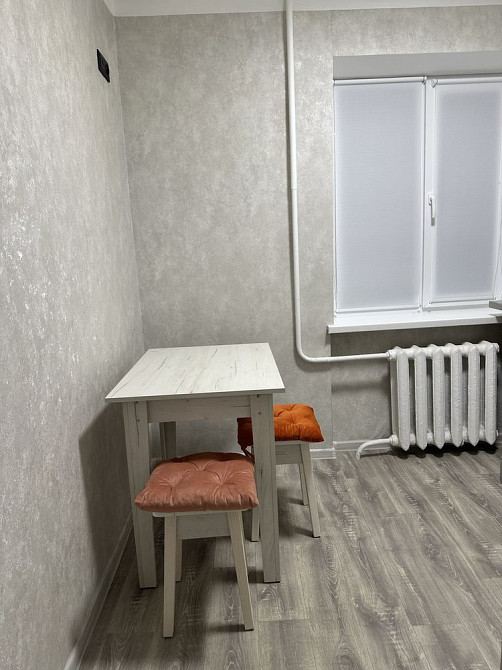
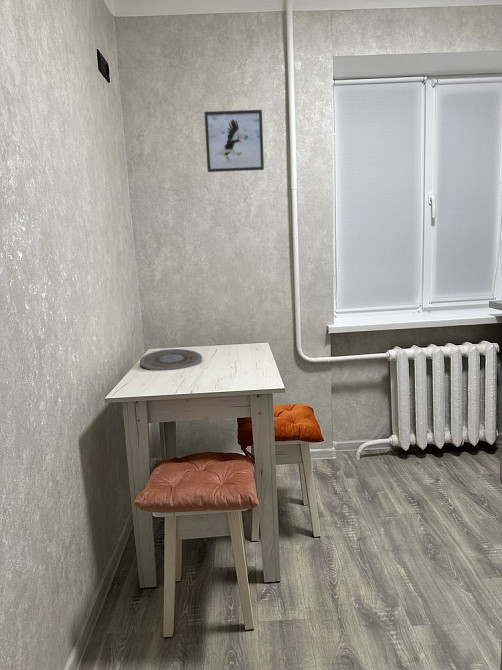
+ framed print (234, 141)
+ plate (171, 359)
